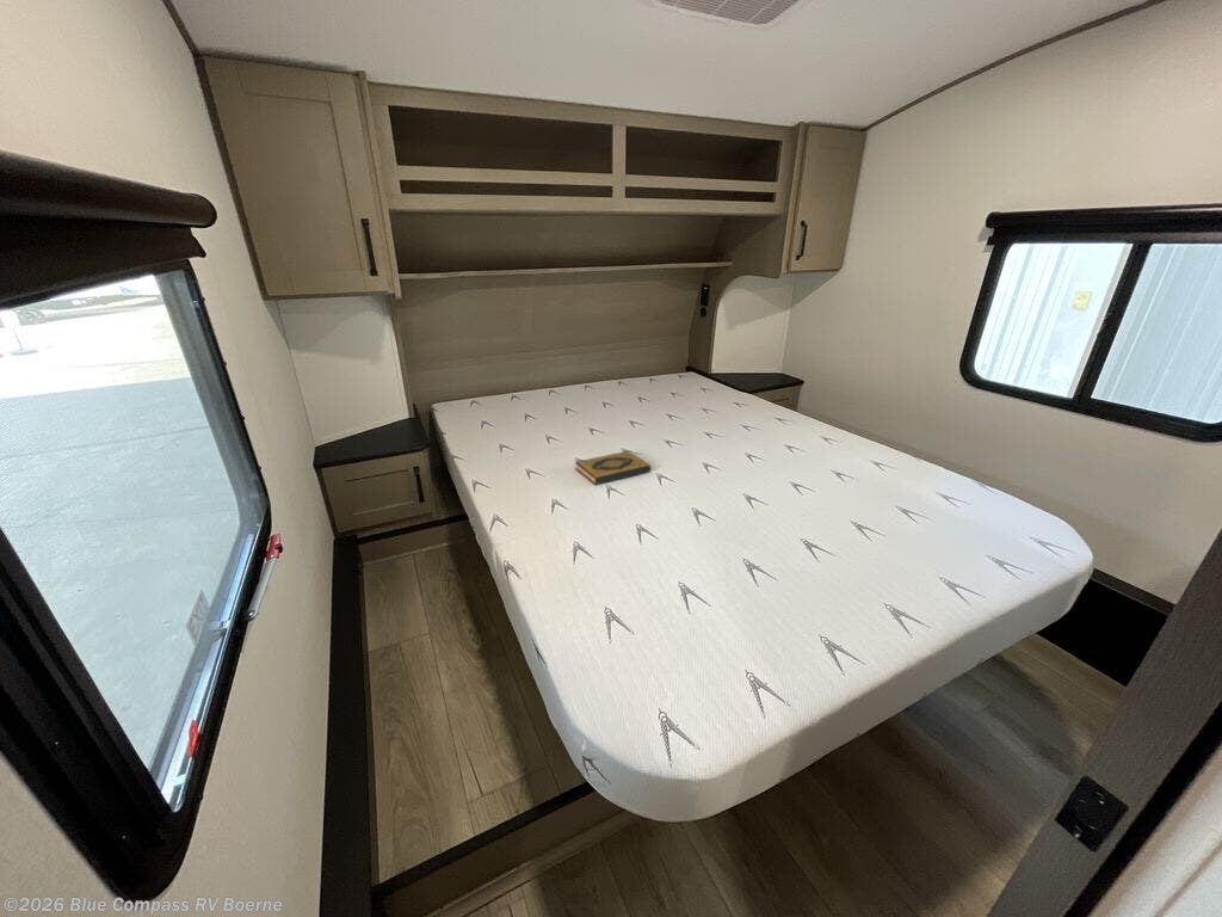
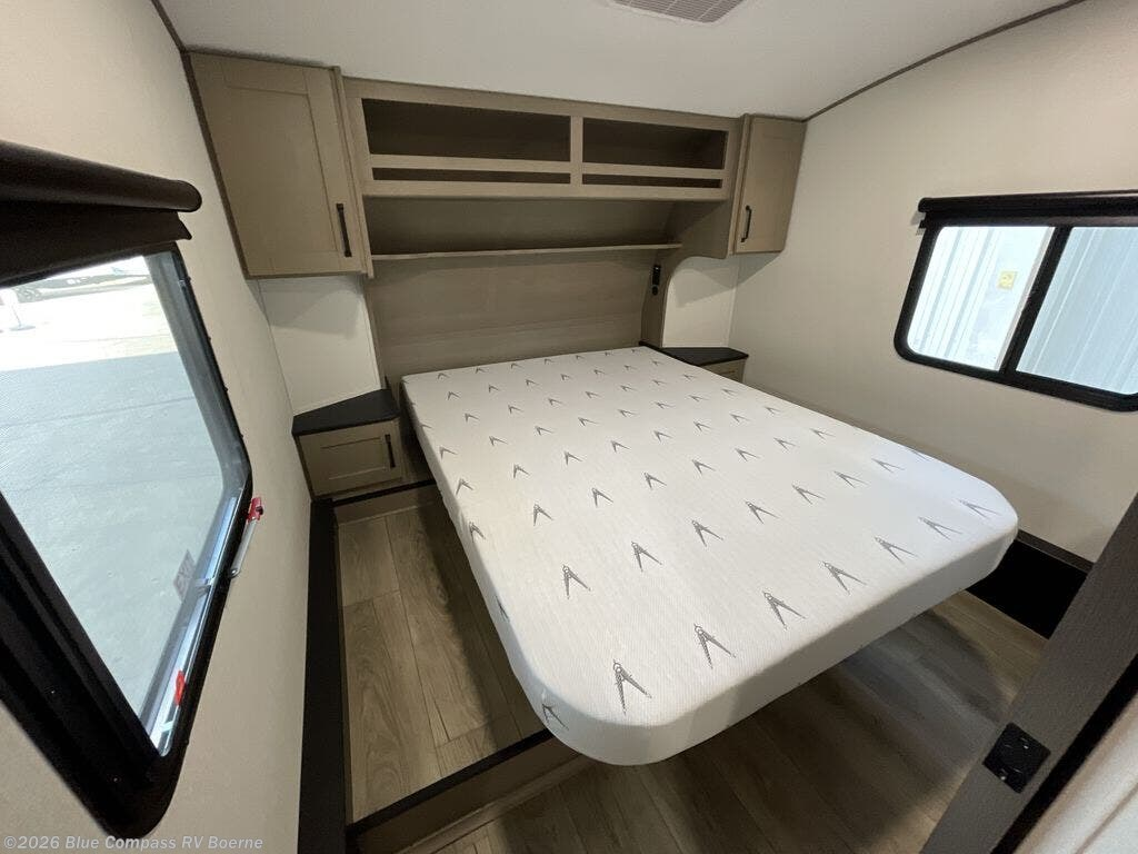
- hardback book (612, 467)
